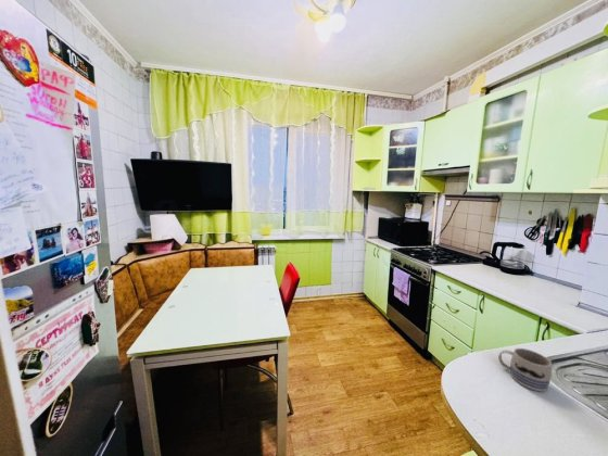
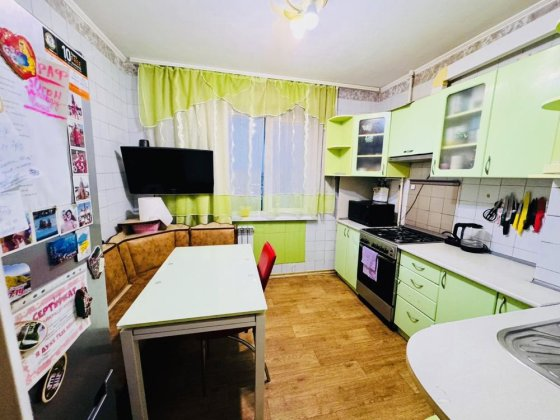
- mug (523, 365)
